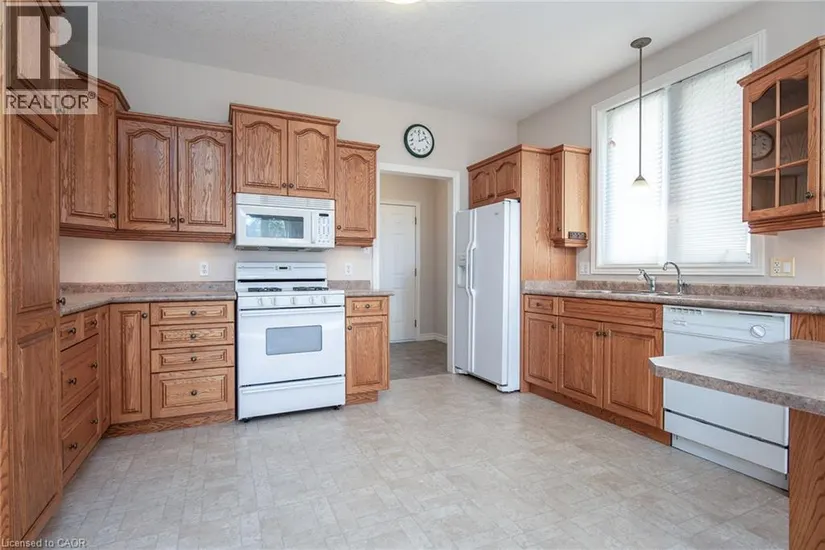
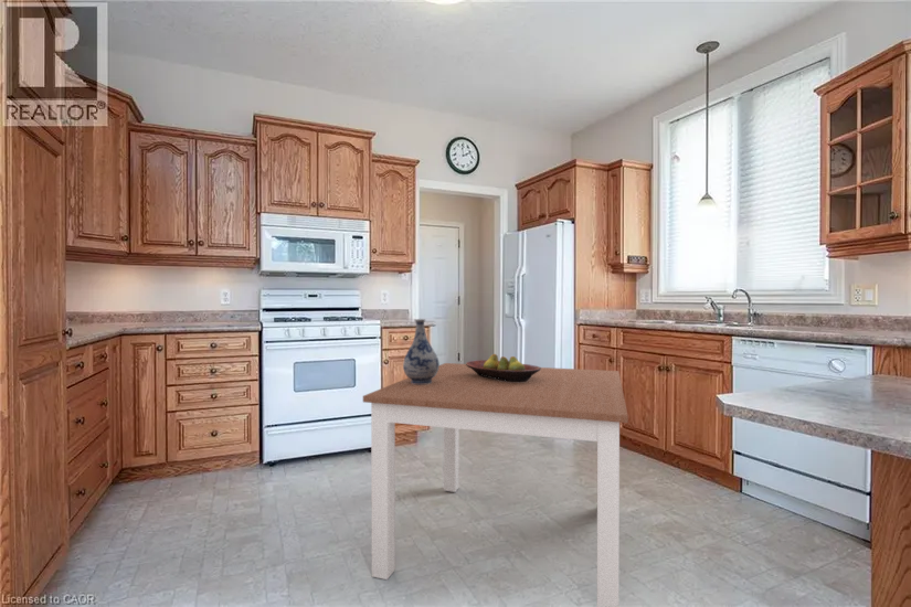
+ fruit bowl (501, 365)
+ vase (421, 350)
+ dining table (509, 433)
